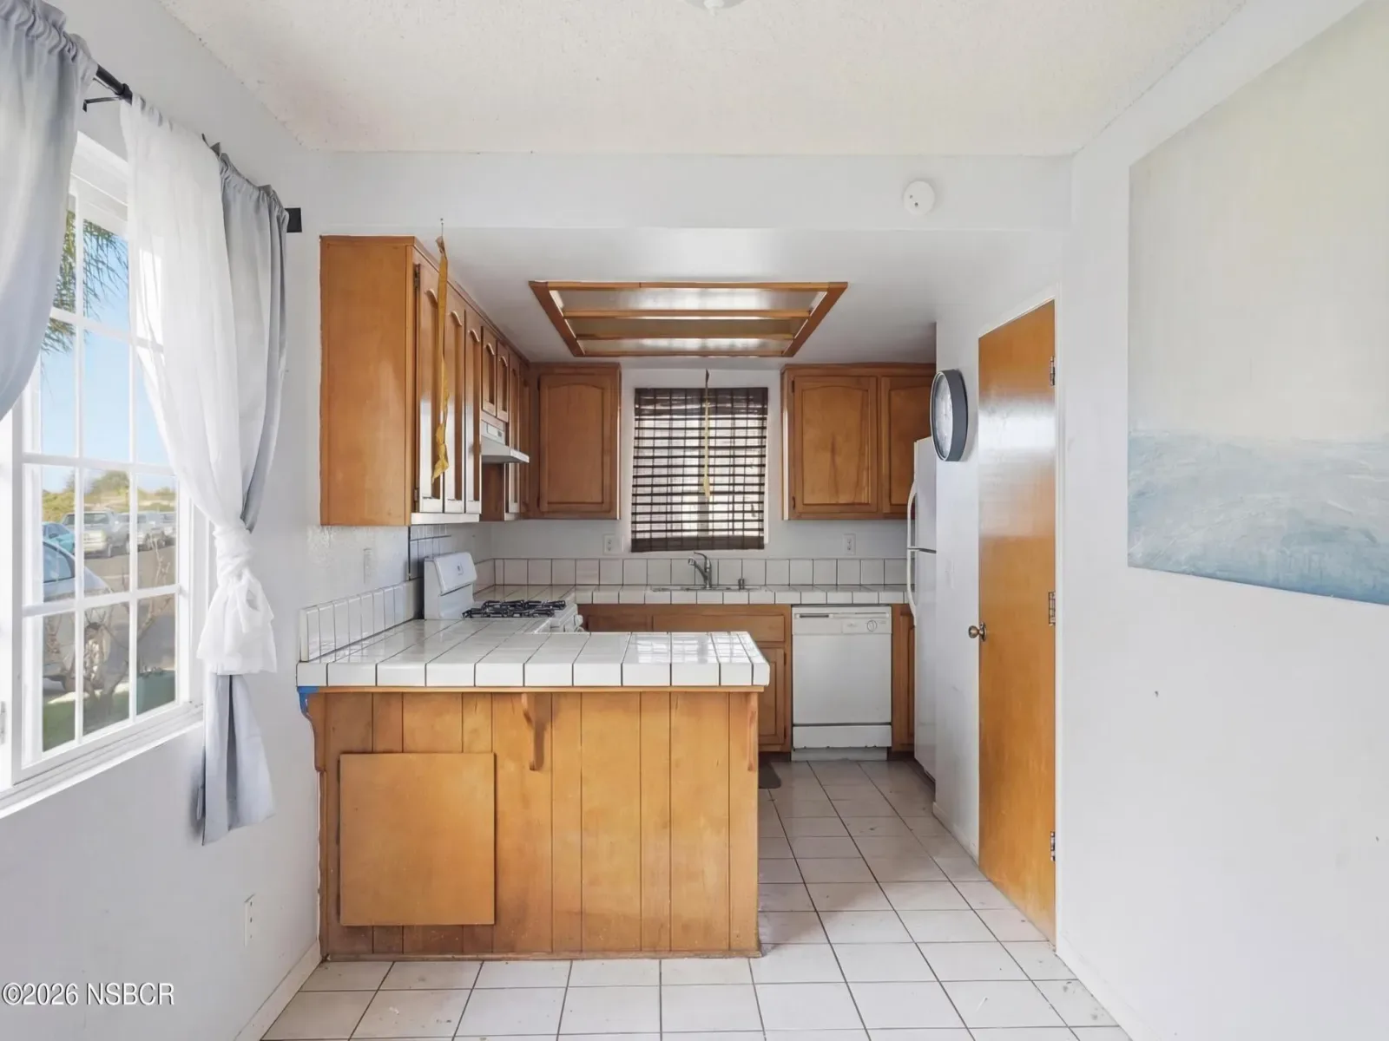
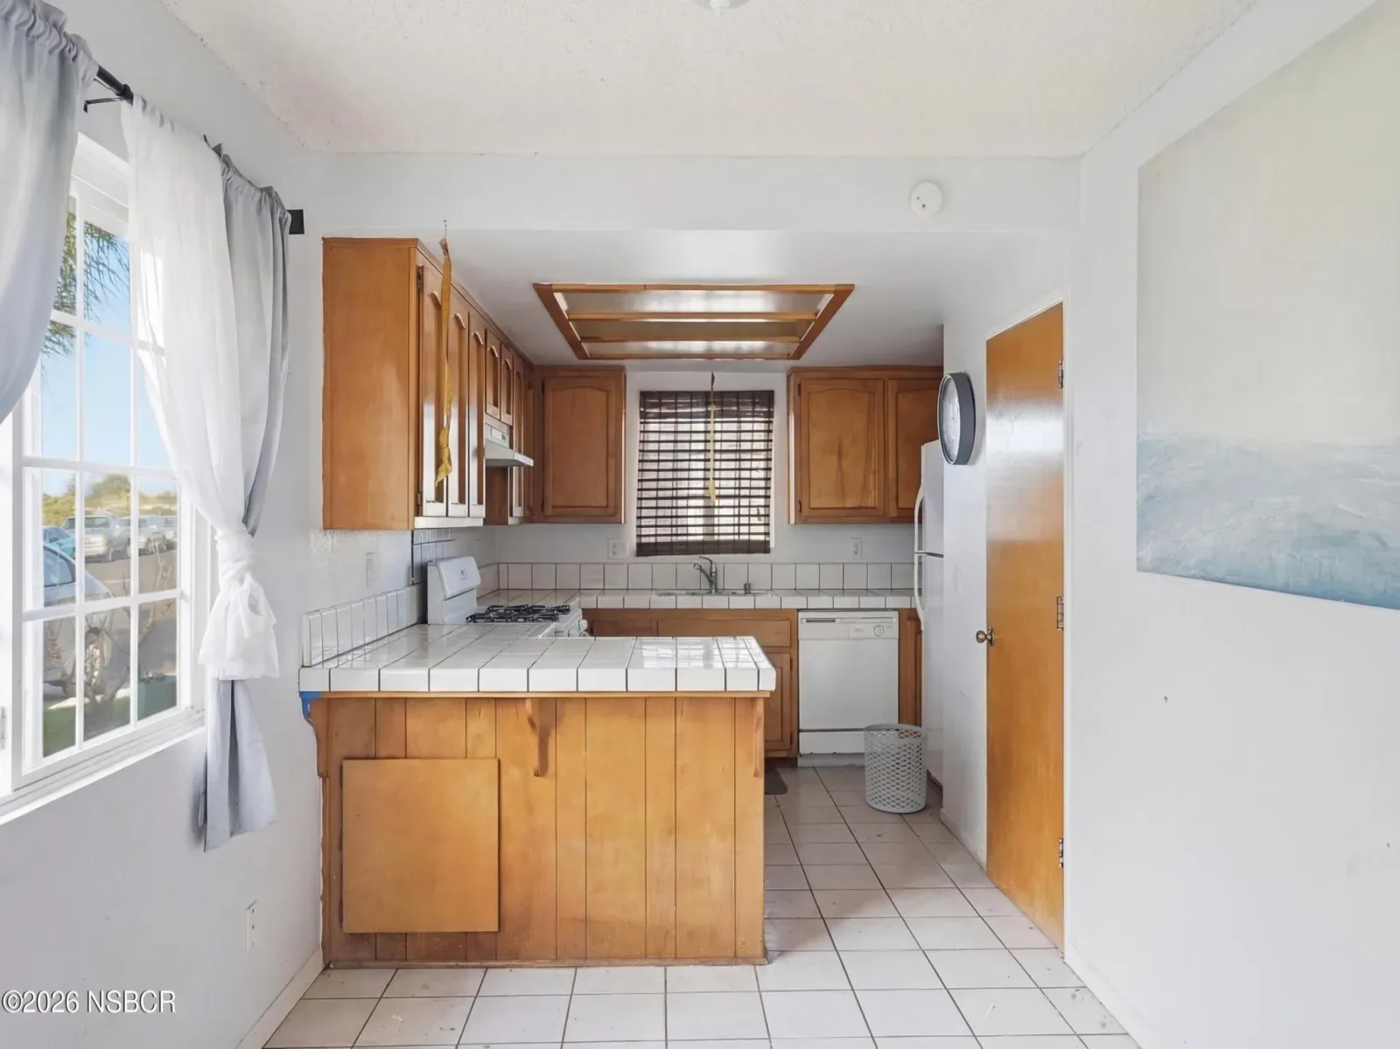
+ waste bin (895, 767)
